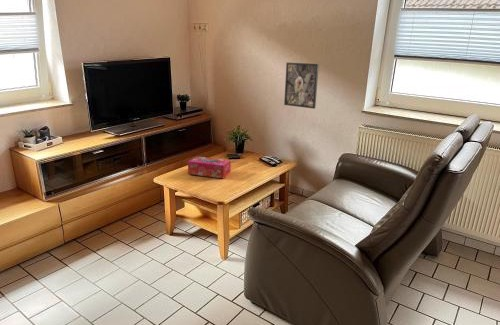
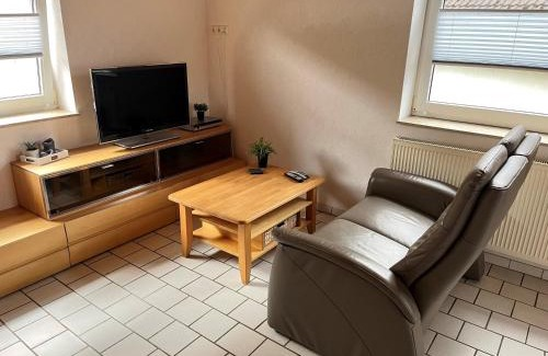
- tissue box (209, 167)
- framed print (300, 85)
